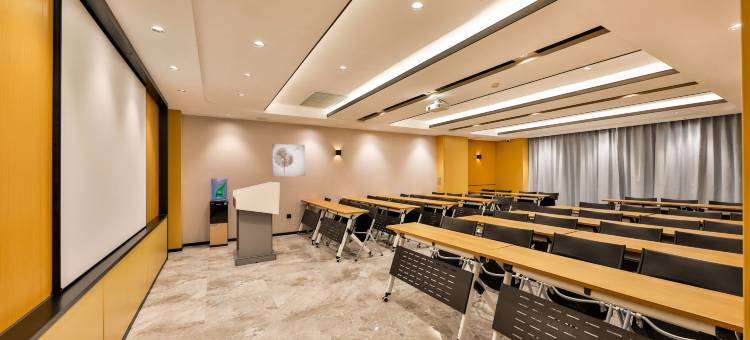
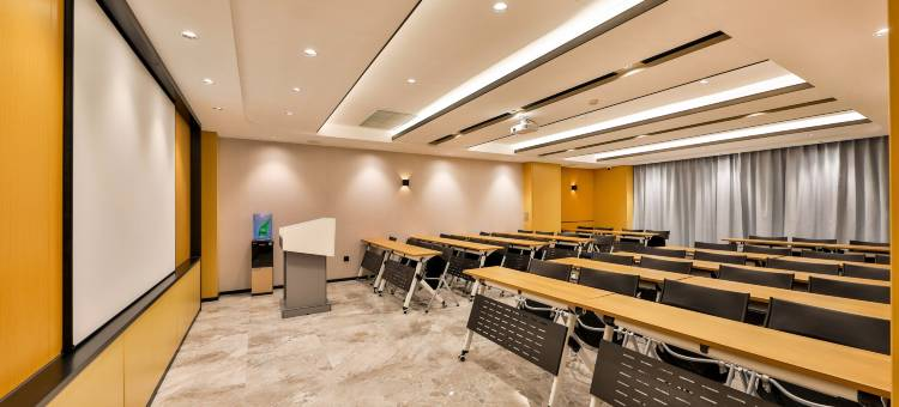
- wall art (289, 160)
